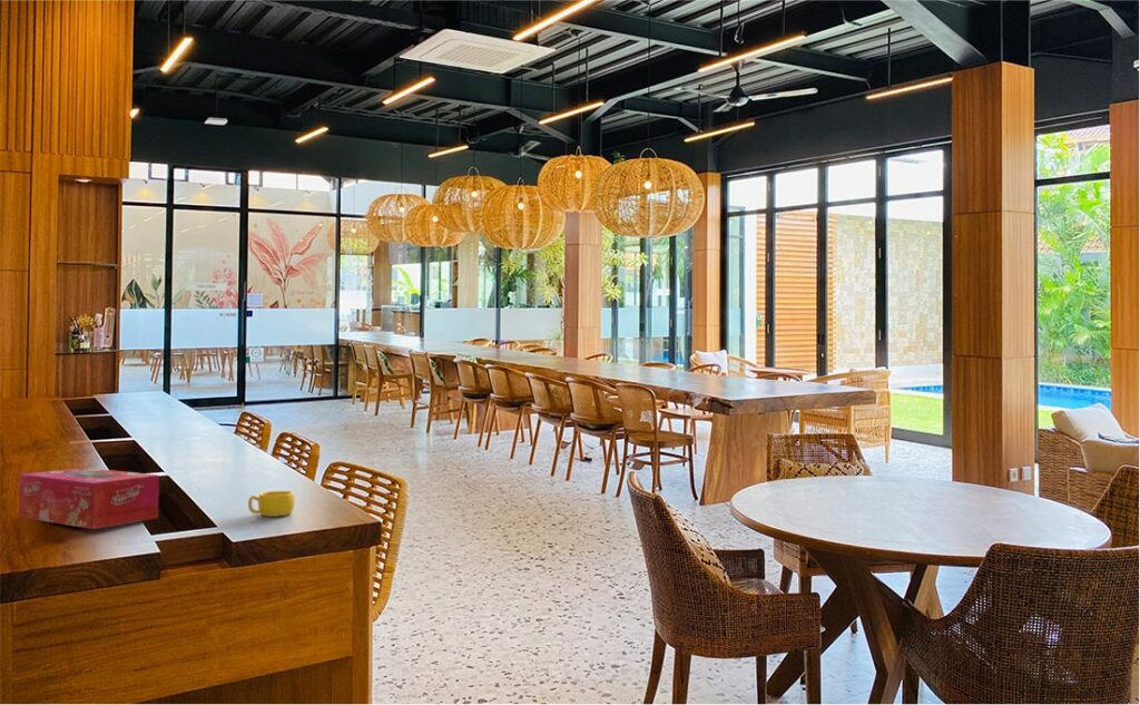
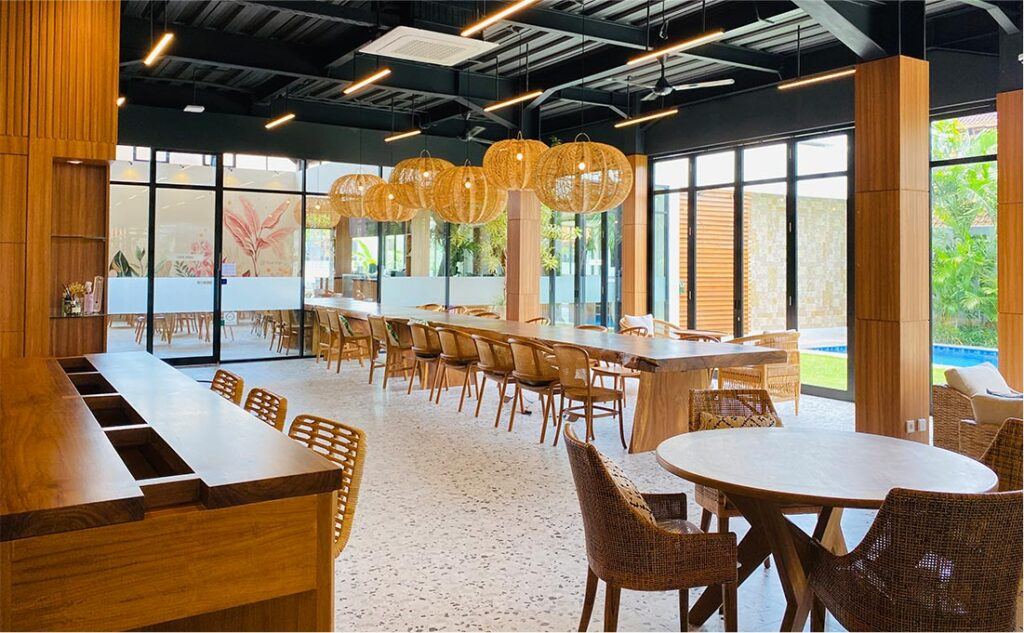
- cup (271, 503)
- tissue box (88, 496)
